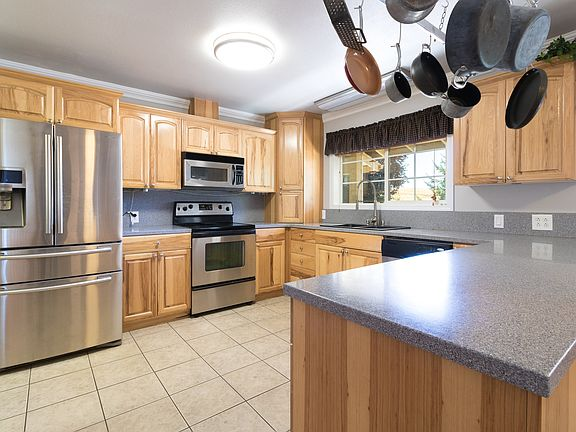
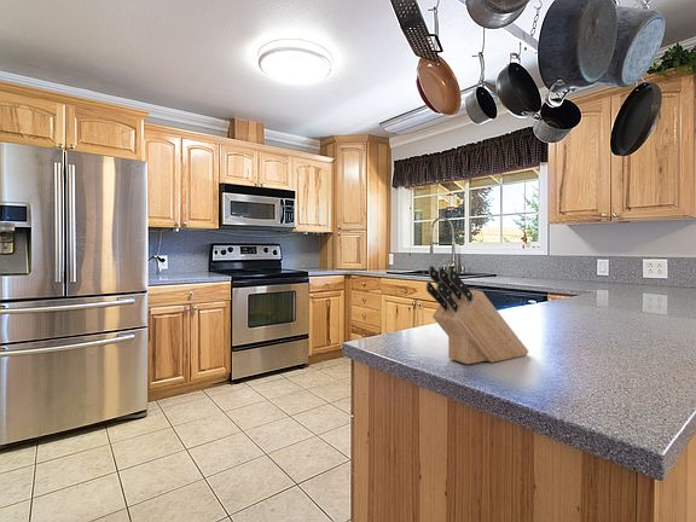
+ knife block (475, 312)
